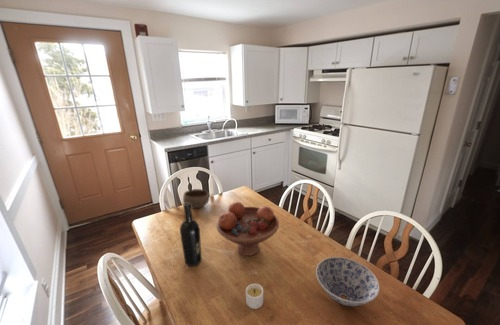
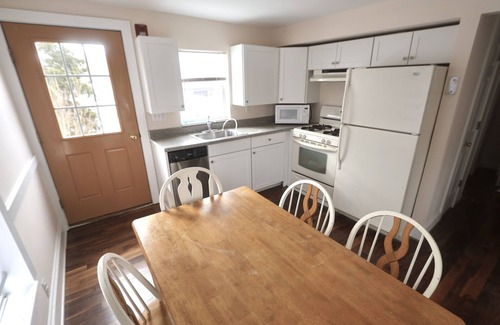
- bowl (344, 287)
- fruit bowl (248, 230)
- wine bottle (190, 233)
- bowl (196, 199)
- candle (252, 298)
